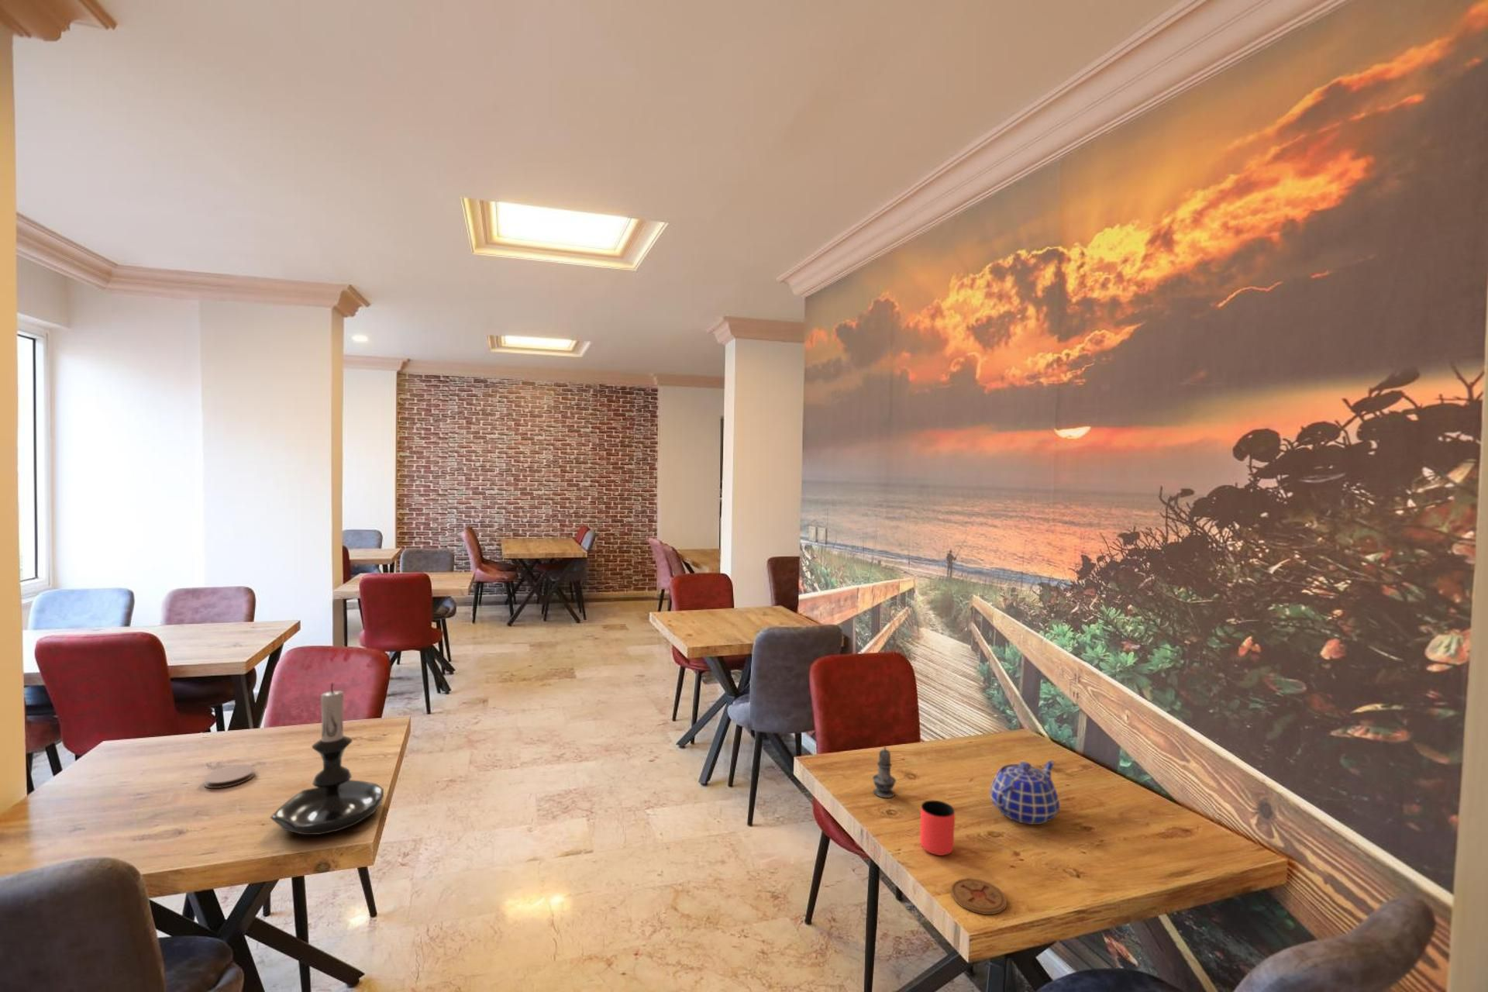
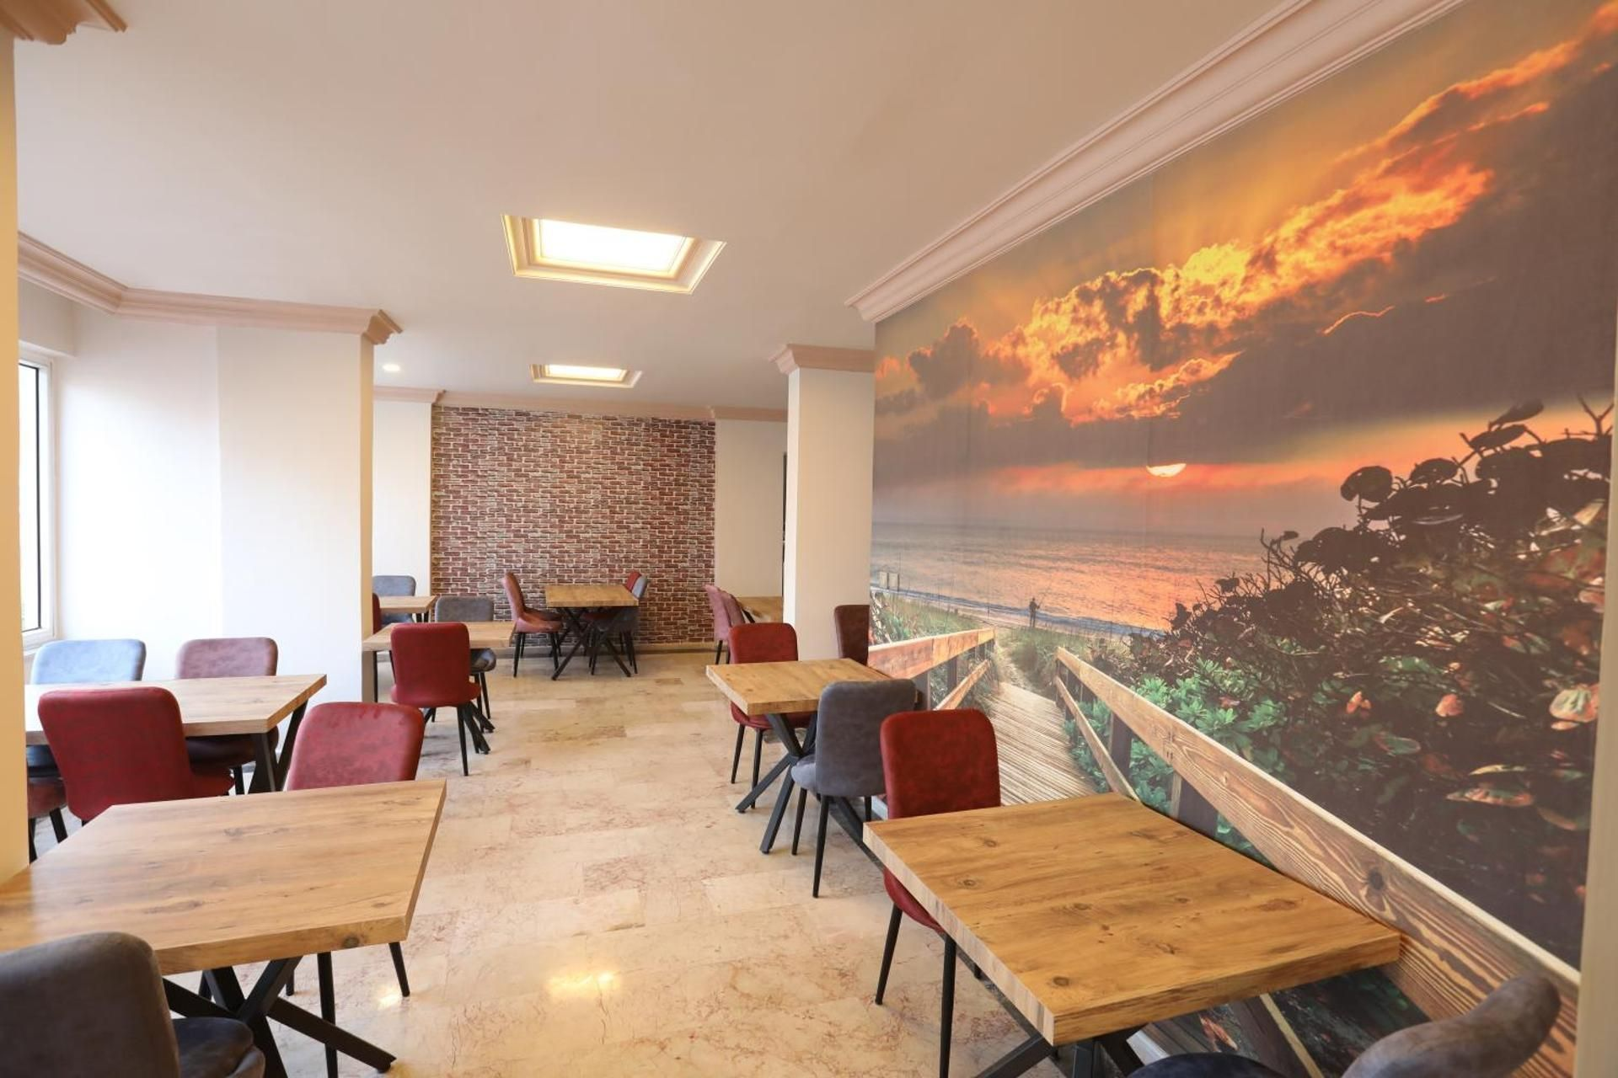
- teapot (1026, 787)
- candle holder (330, 751)
- salt shaker (885, 769)
- coaster (978, 895)
- coaster (229, 776)
- cup (941, 826)
